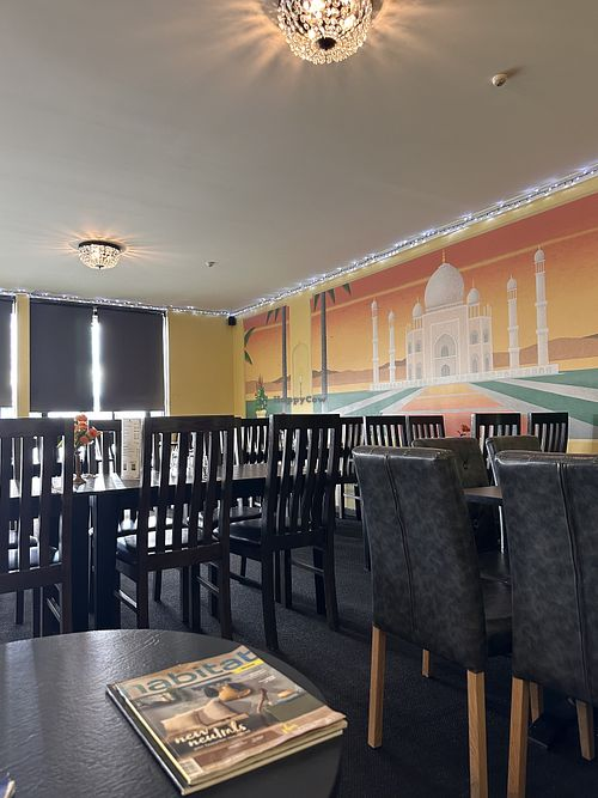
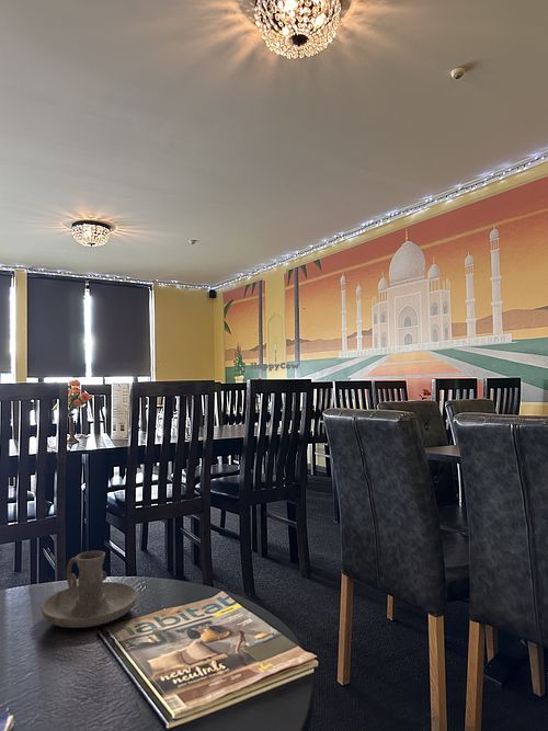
+ candle holder (87, 582)
